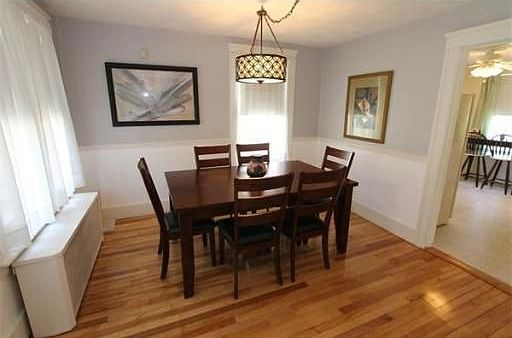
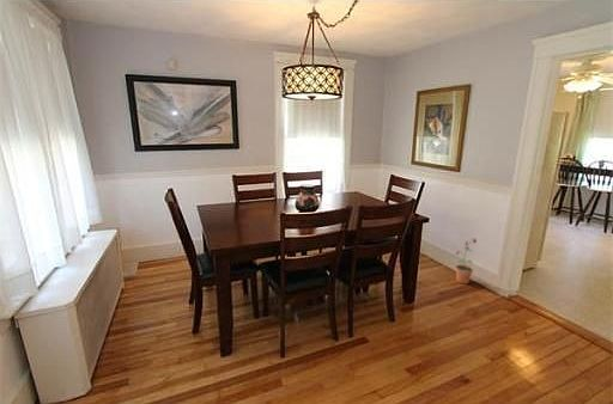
+ potted plant (463, 259)
